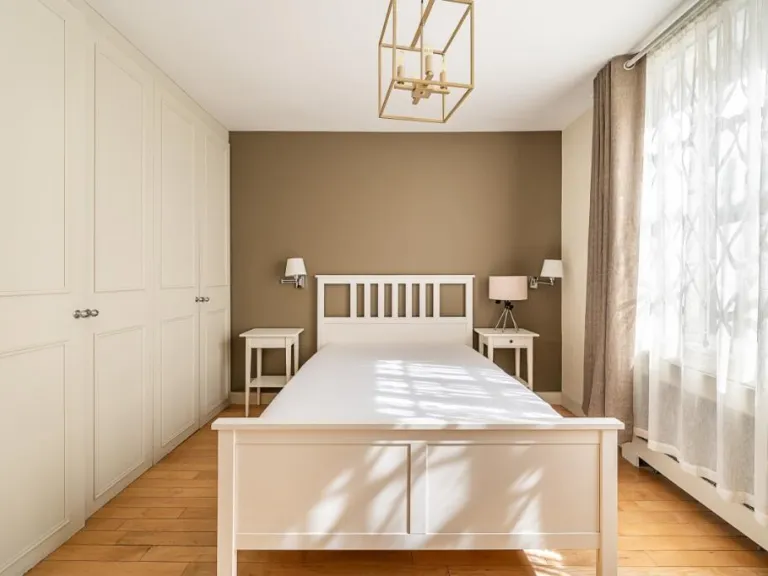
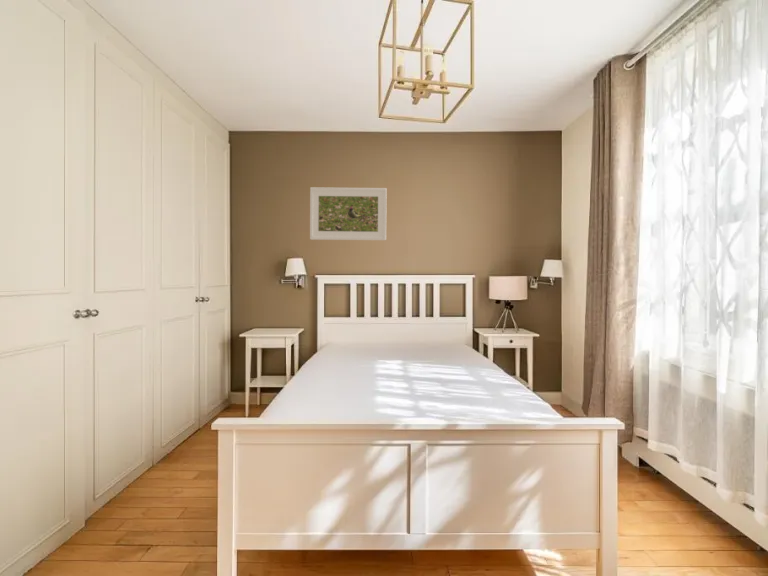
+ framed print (348, 213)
